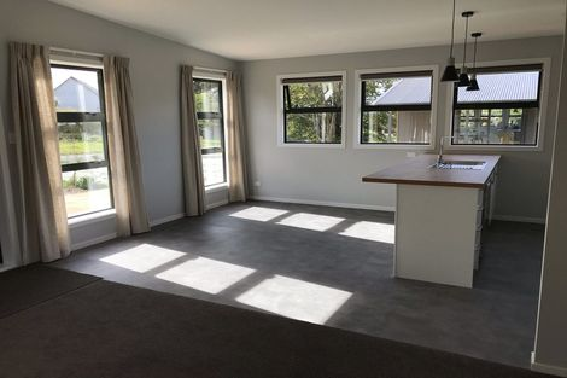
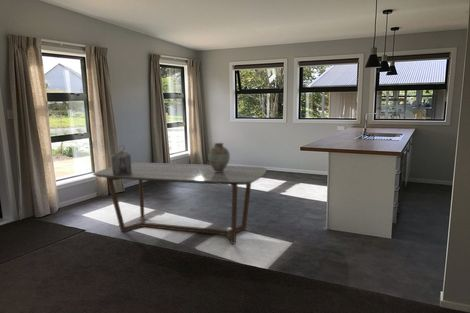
+ lantern (121, 159)
+ dining table (182, 182)
+ ceramic jug (219, 157)
